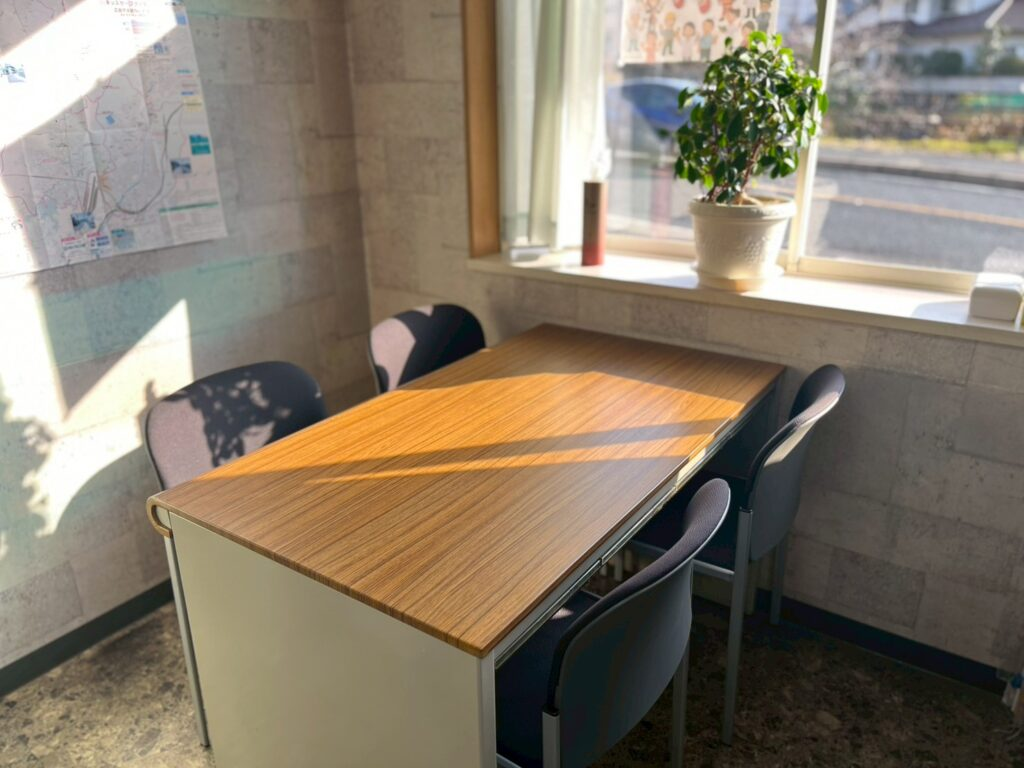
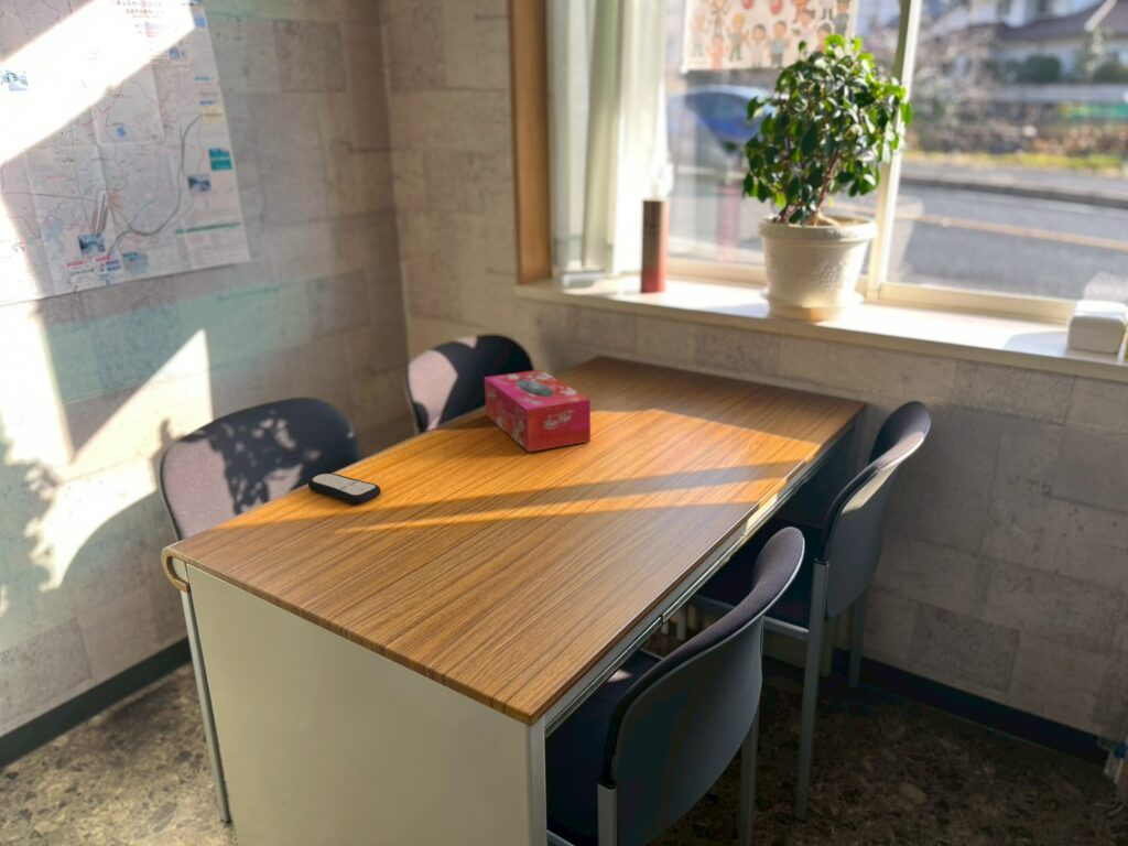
+ remote control (343, 487)
+ tissue box (534, 408)
